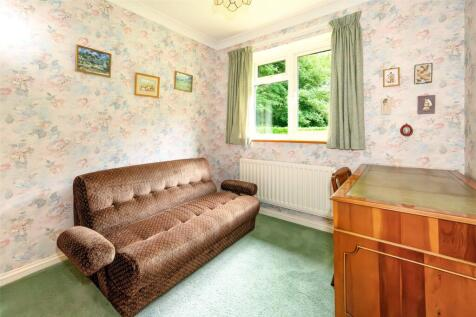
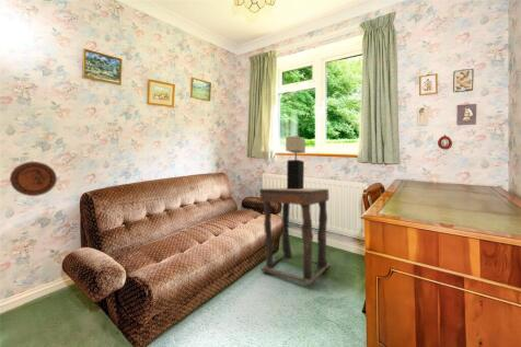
+ decorative plate (34, 178)
+ side table (301, 228)
+ table lamp (296, 162)
